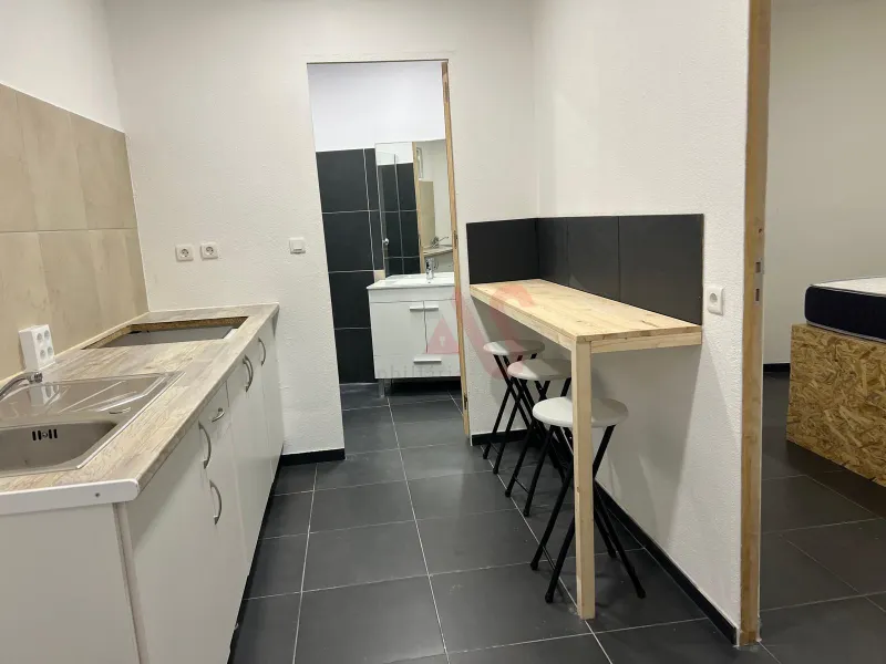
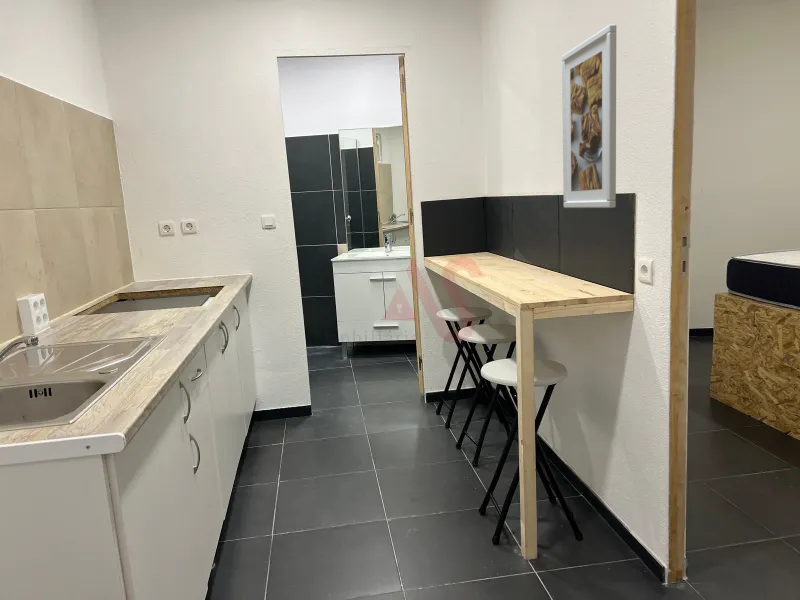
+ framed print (586, 126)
